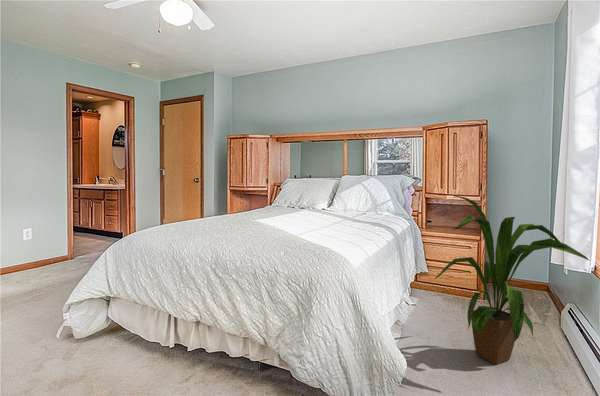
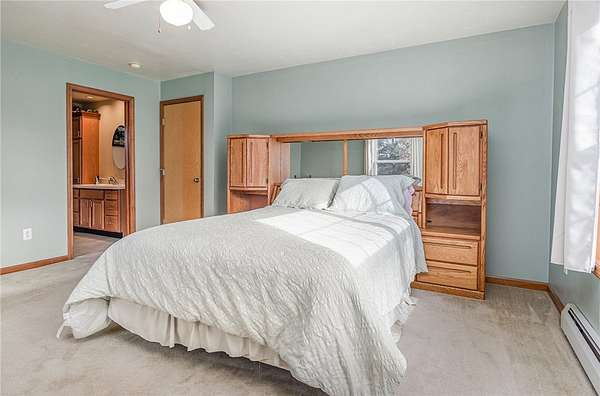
- house plant (508, 282)
